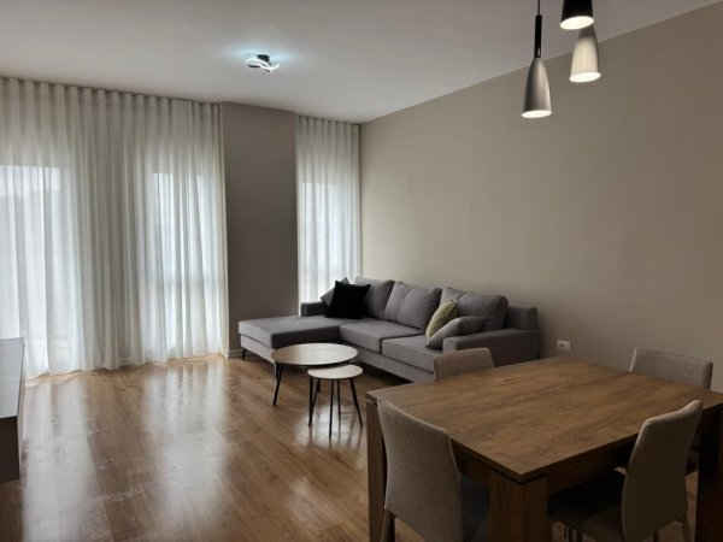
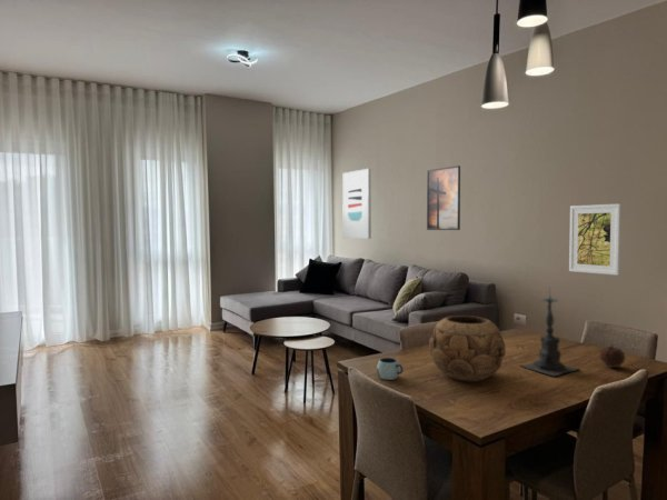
+ fruit (611, 354)
+ candle holder (550, 328)
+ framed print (594, 239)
+ decorative bowl (466, 347)
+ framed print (442, 199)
+ wall art (356, 204)
+ mug (390, 369)
